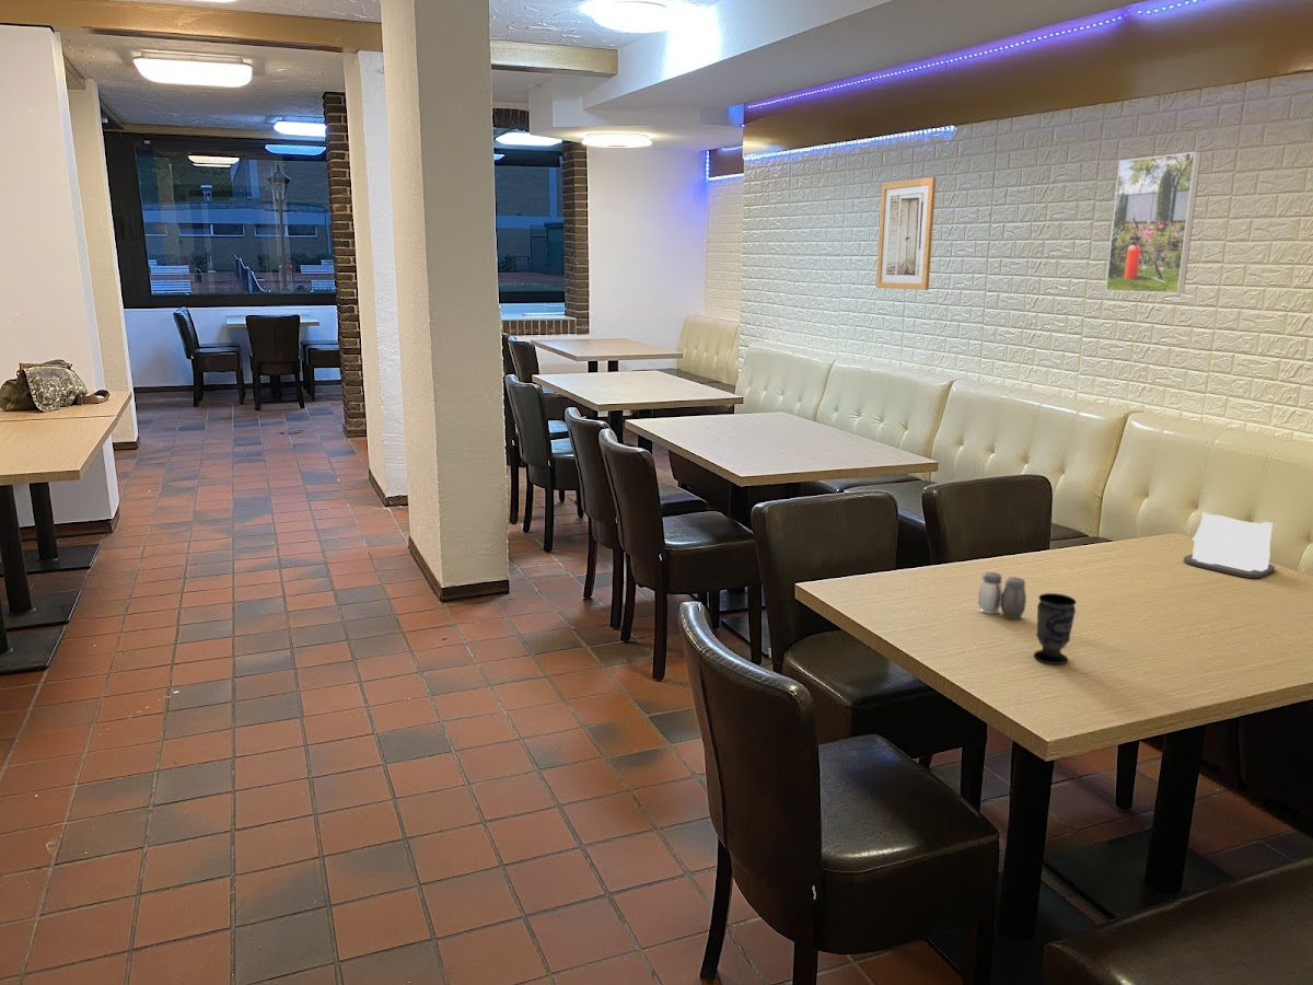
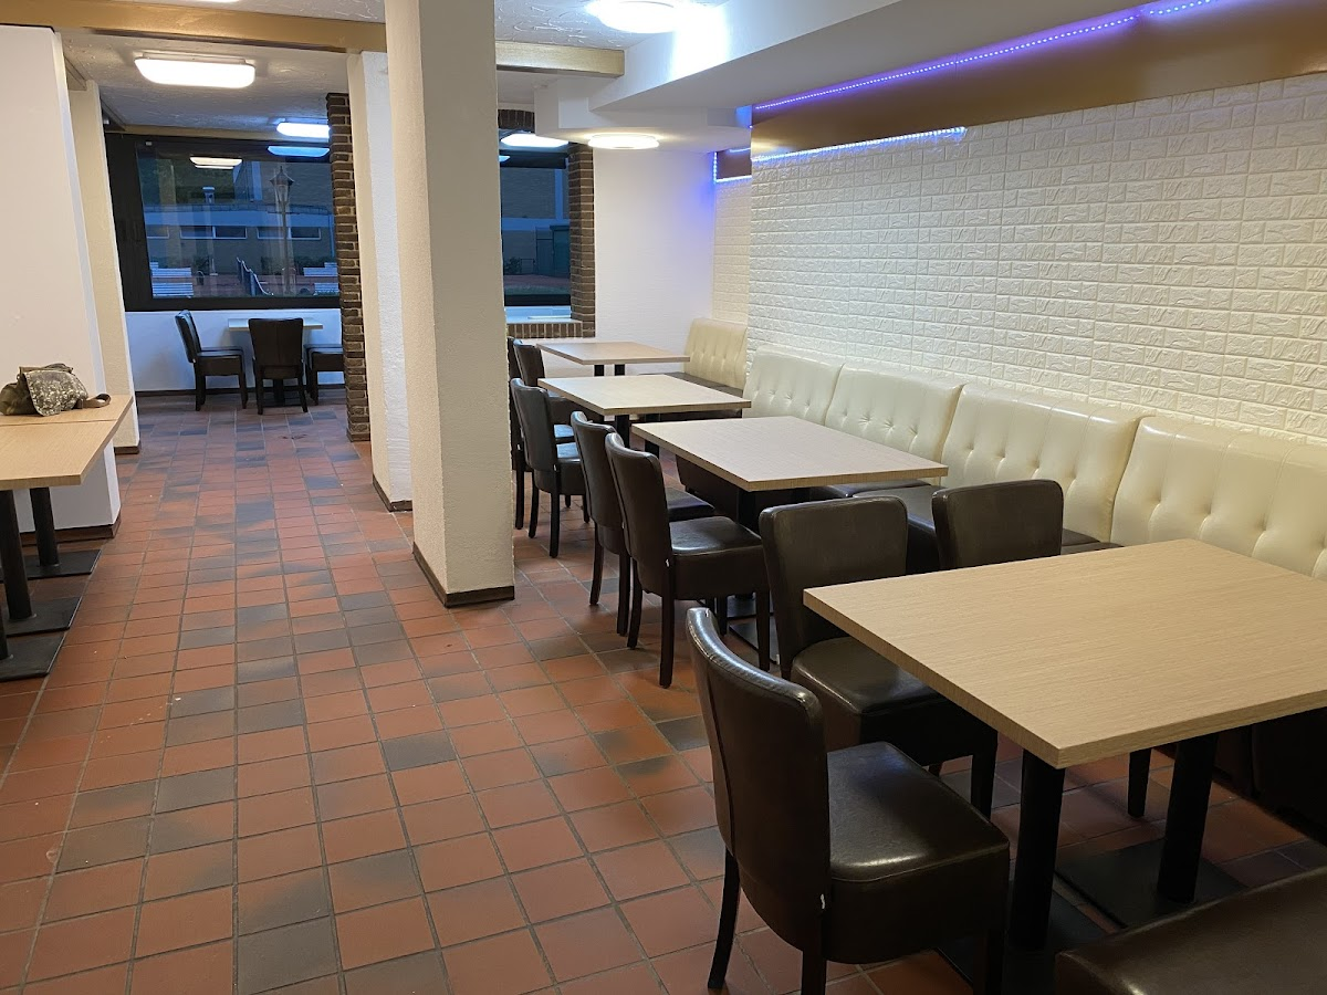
- salt and pepper shaker (1002, 594)
- cup (1054, 628)
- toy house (1231, 541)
- wall art (904, 235)
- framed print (1150, 224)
